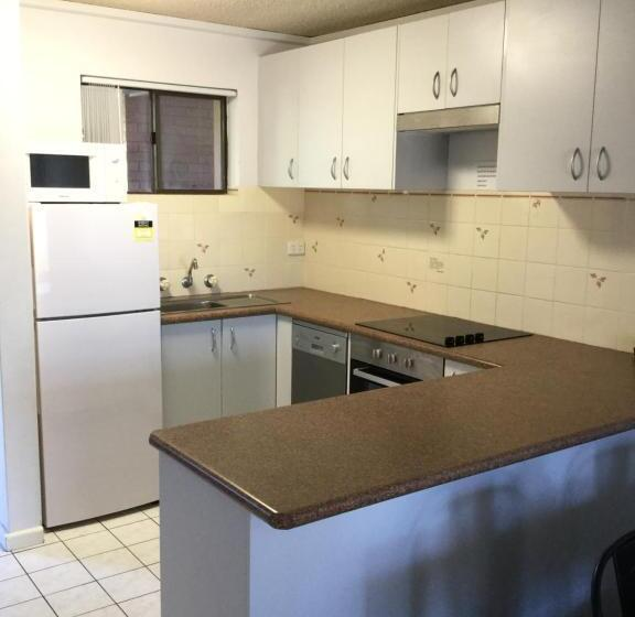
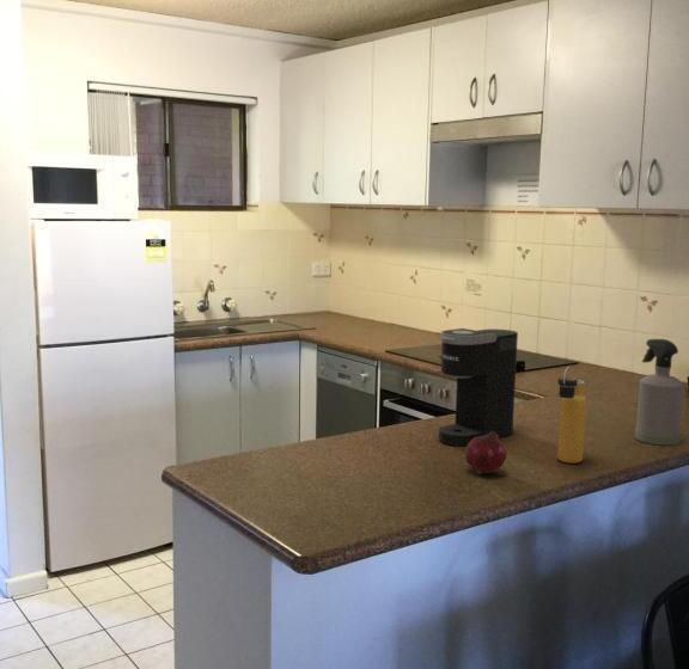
+ water bottle (569, 413)
+ spray bottle (658, 389)
+ coffee maker (477, 383)
+ fruit (486, 452)
